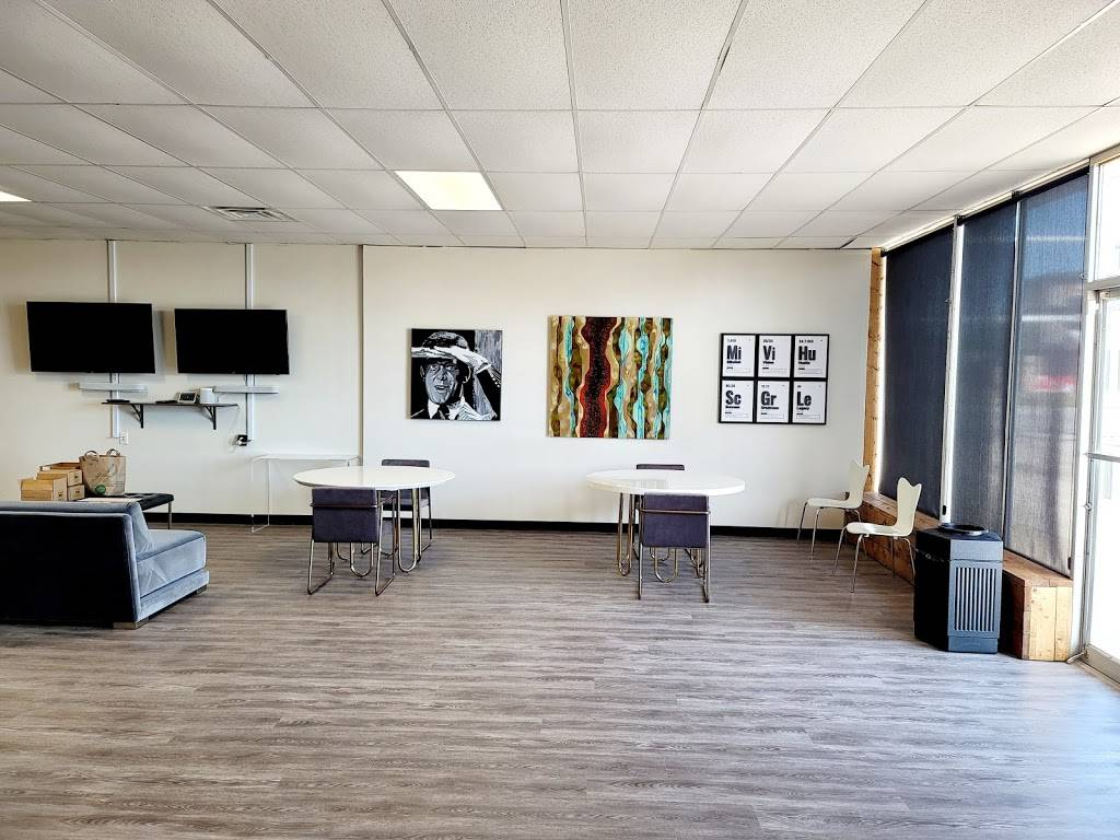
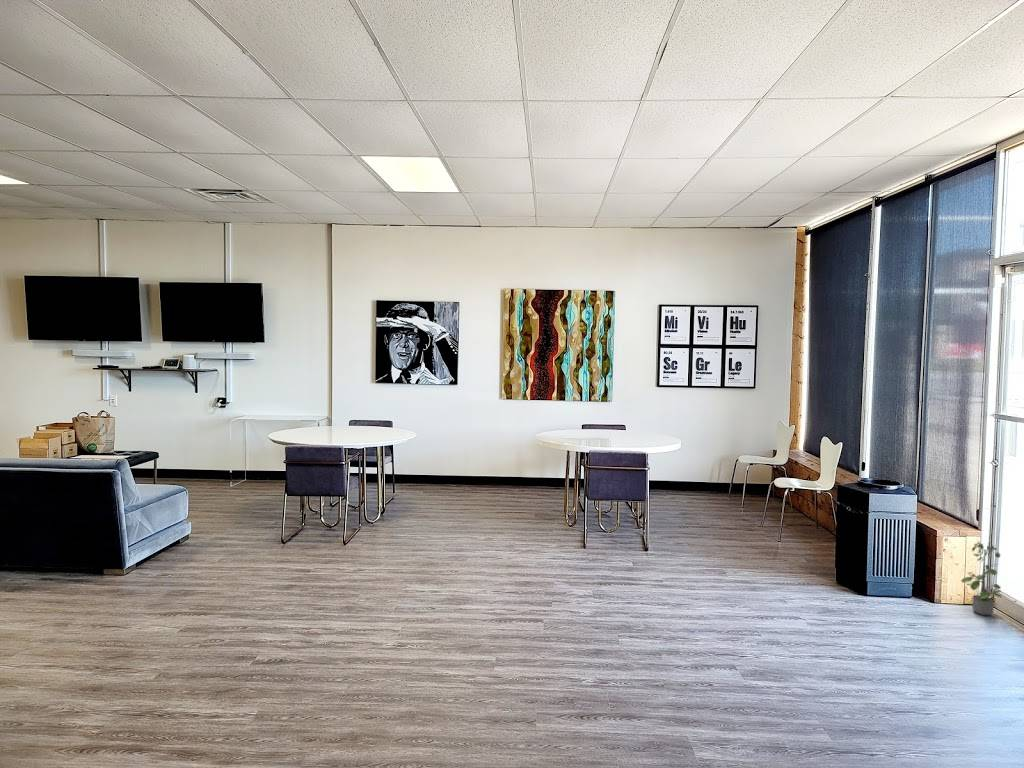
+ potted plant (984, 579)
